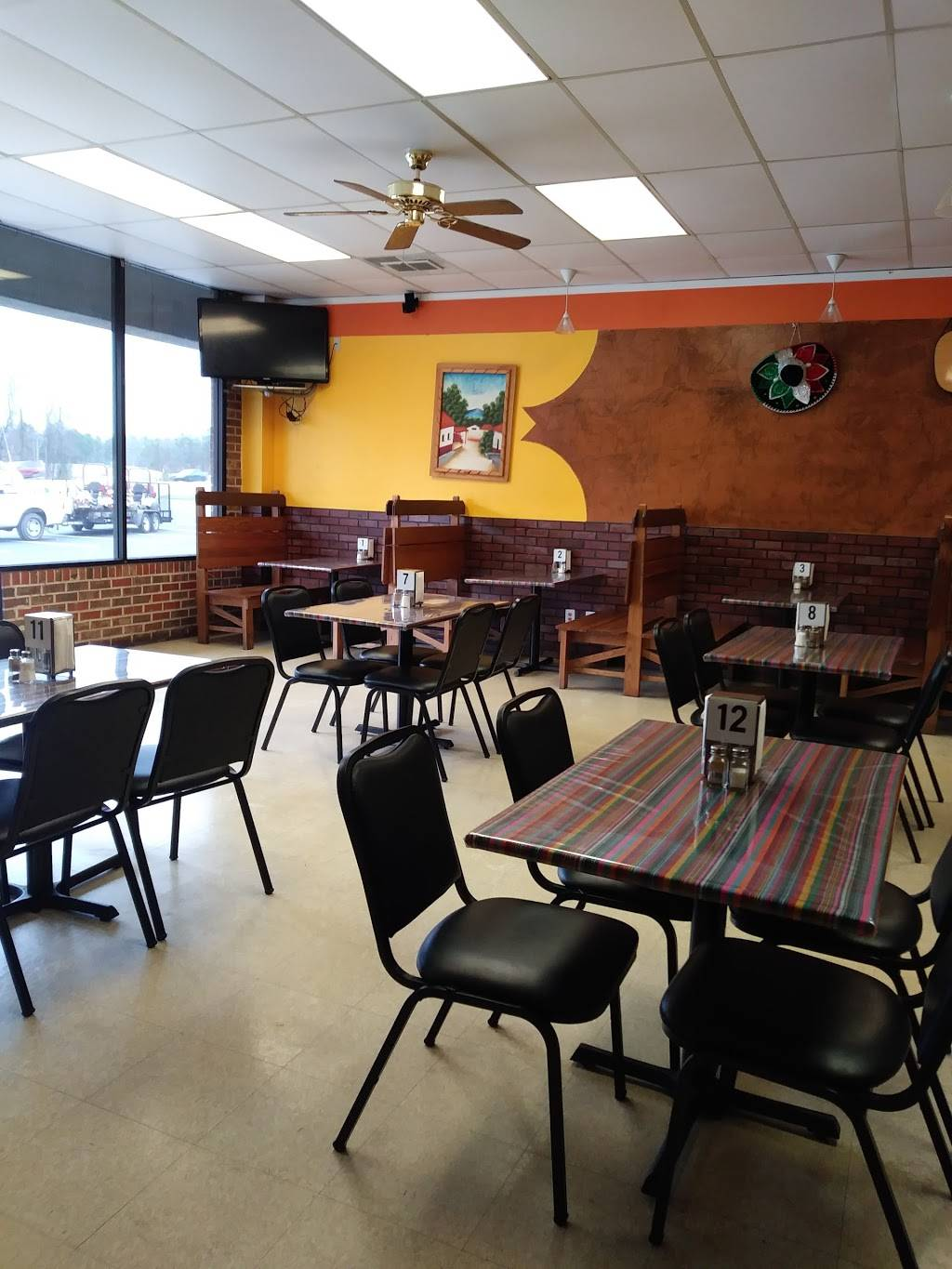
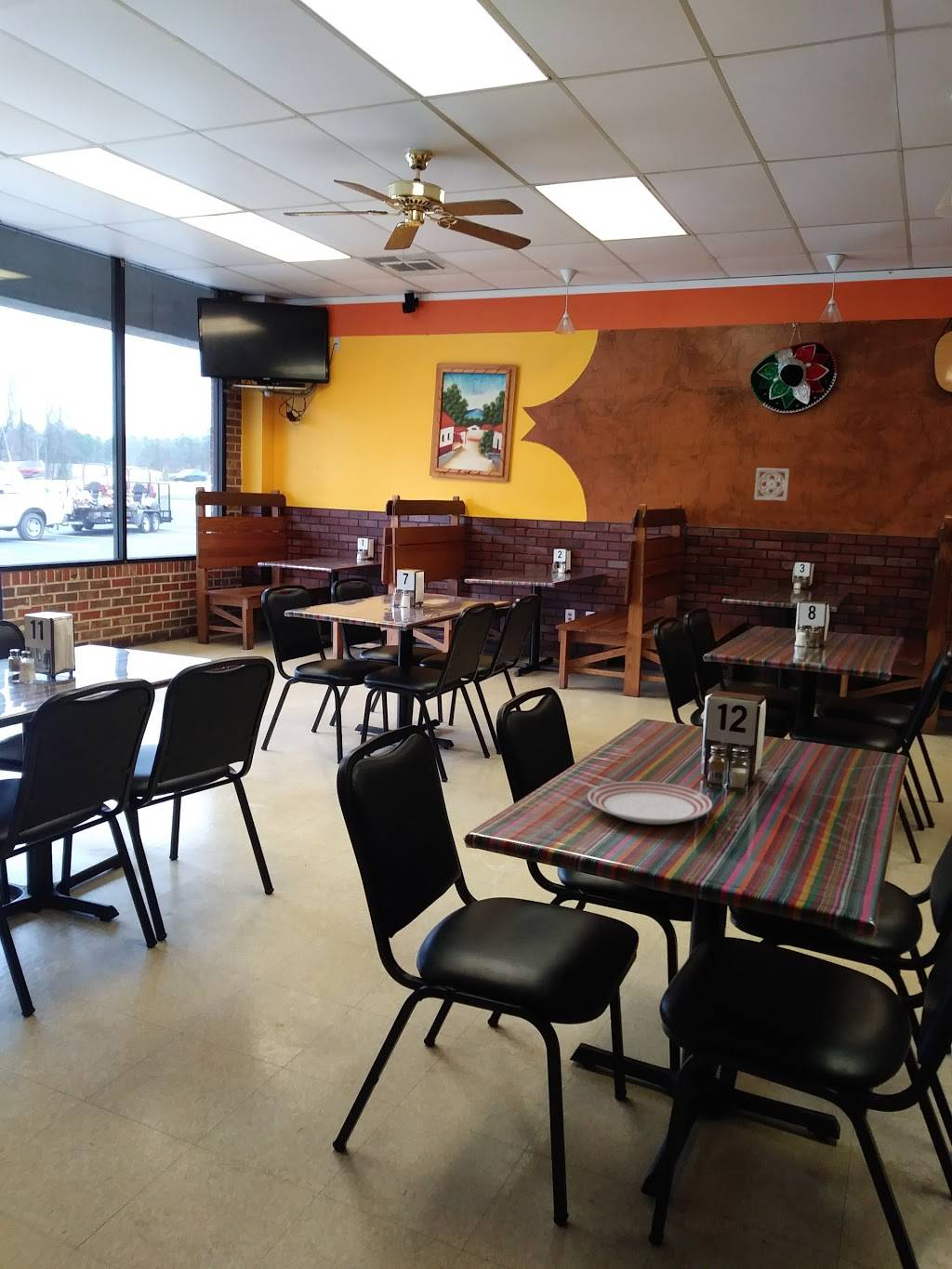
+ dinner plate (649, 804)
+ wall ornament (772, 484)
